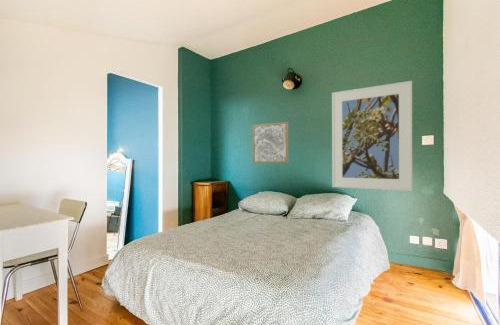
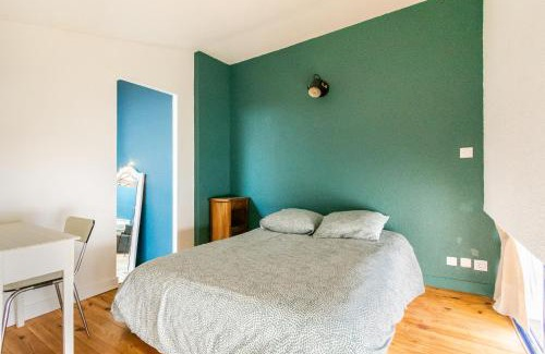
- wall art (269, 143)
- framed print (369, 138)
